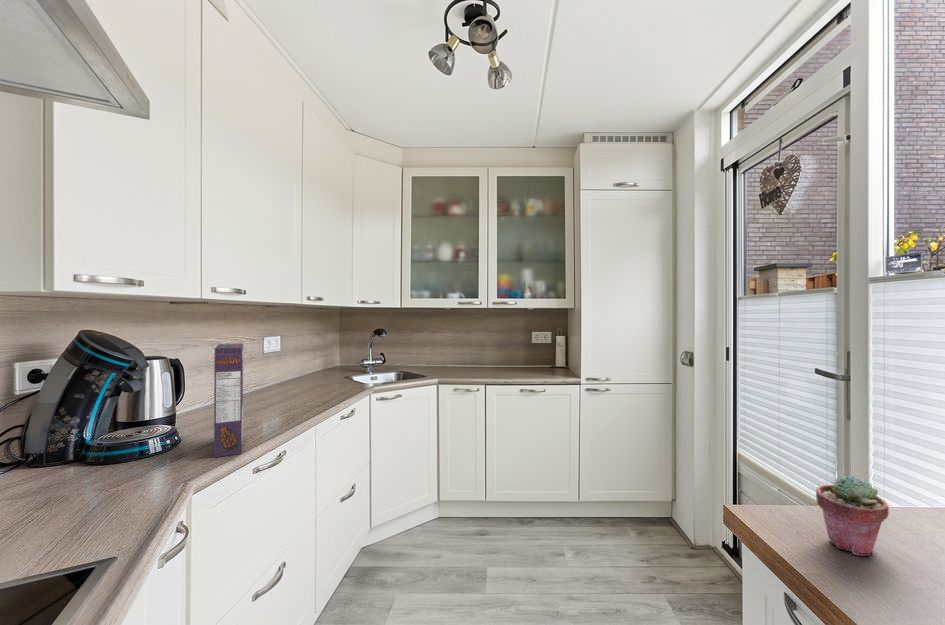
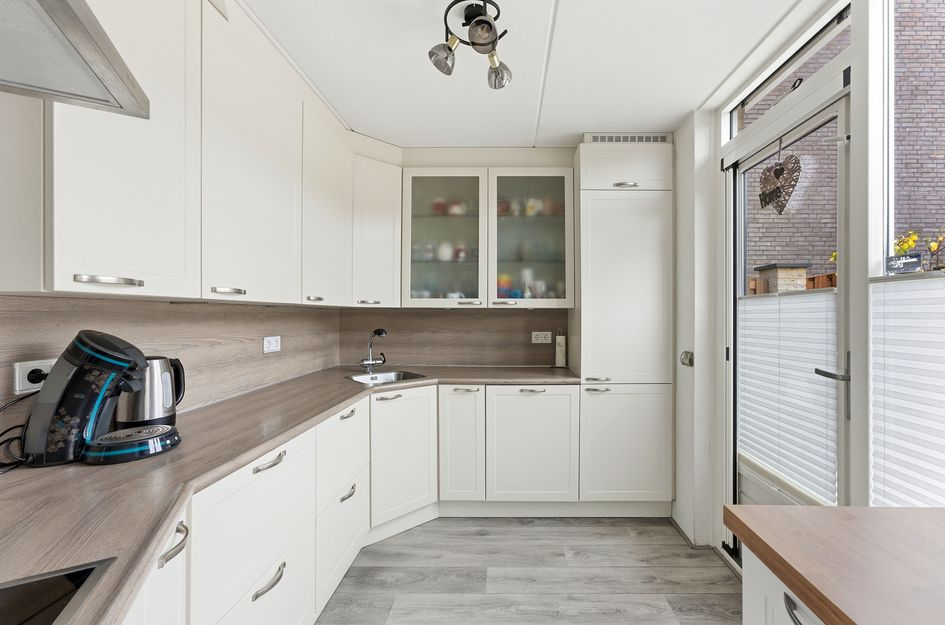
- potted succulent (850, 510)
- cereal box (229, 395)
